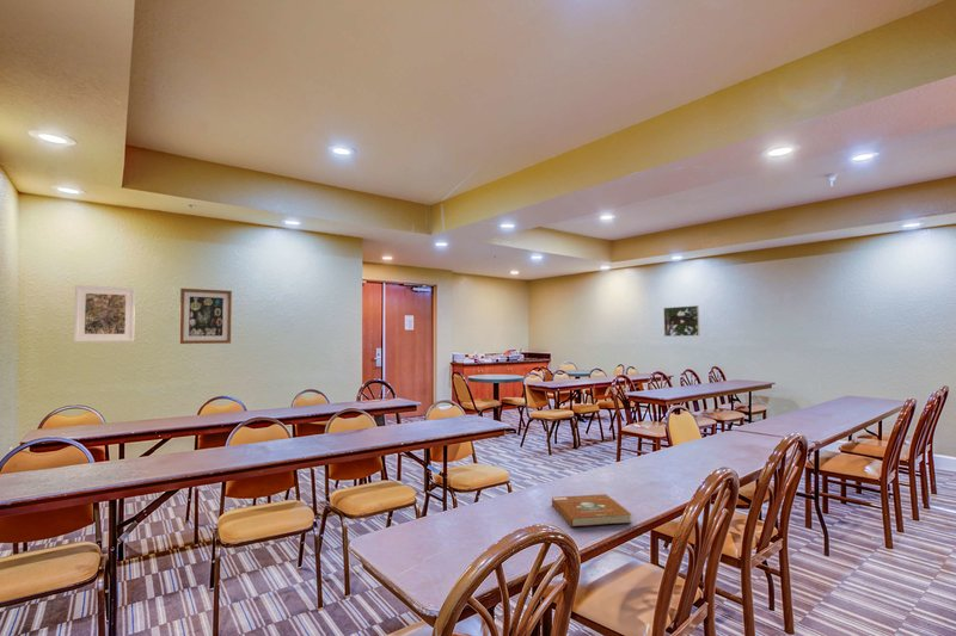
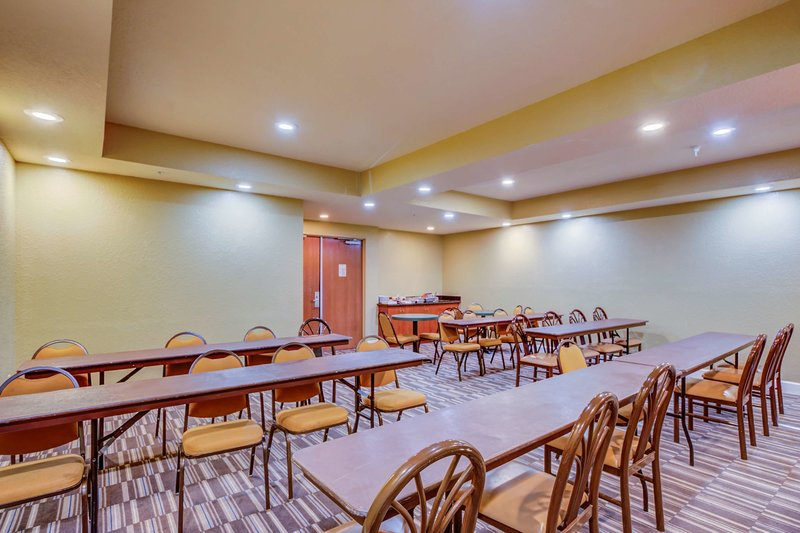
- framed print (680, 321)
- wall art (206, 316)
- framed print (105, 314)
- book (589, 508)
